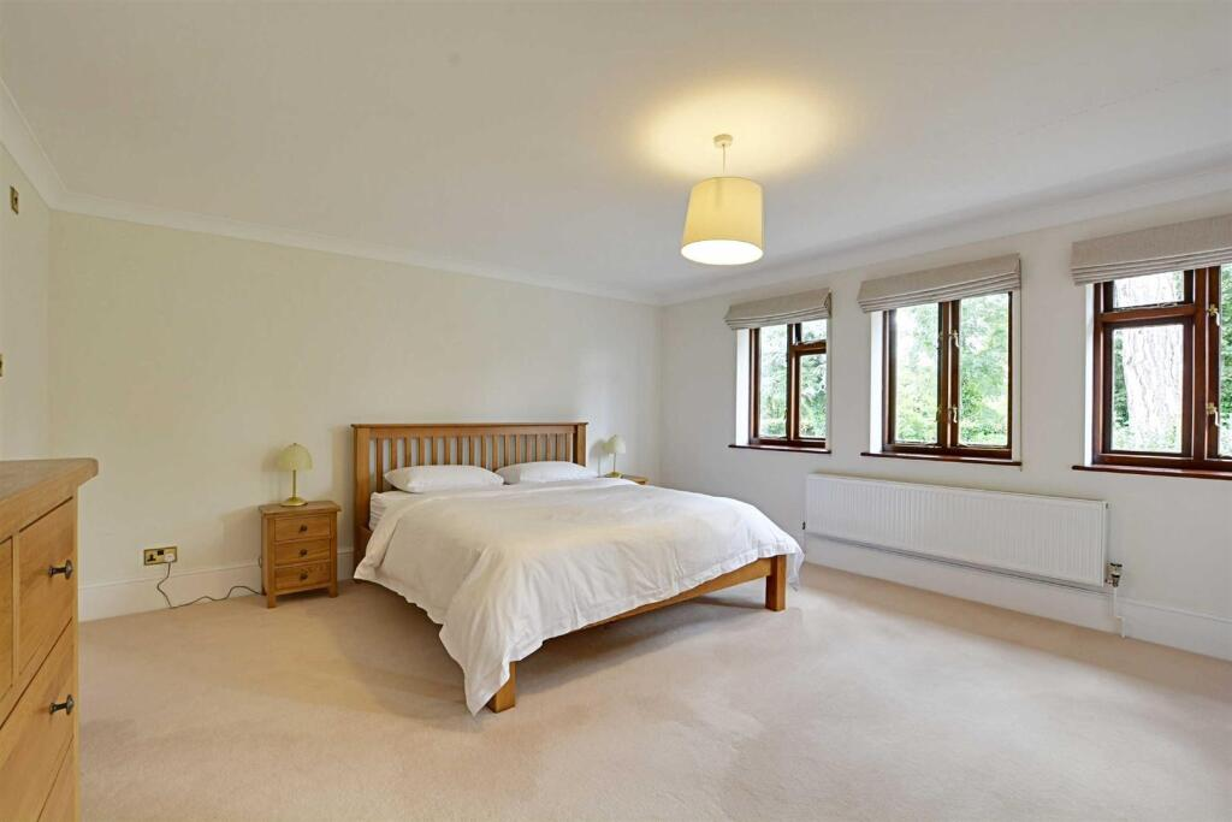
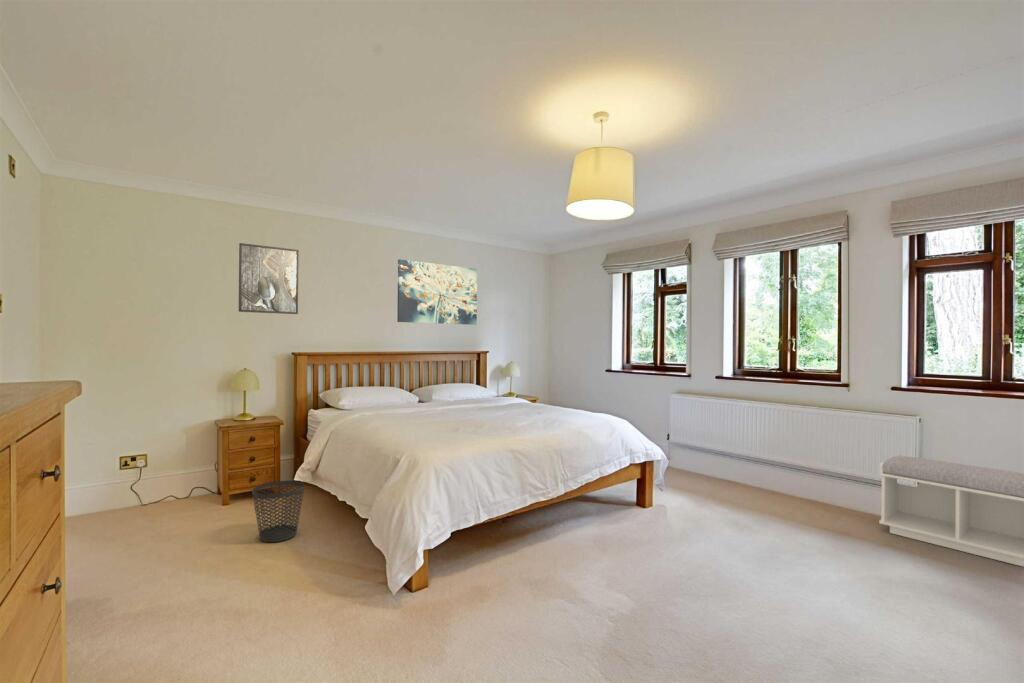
+ wall art (439, 294)
+ bench (962, 505)
+ wastebasket (278, 511)
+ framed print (269, 279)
